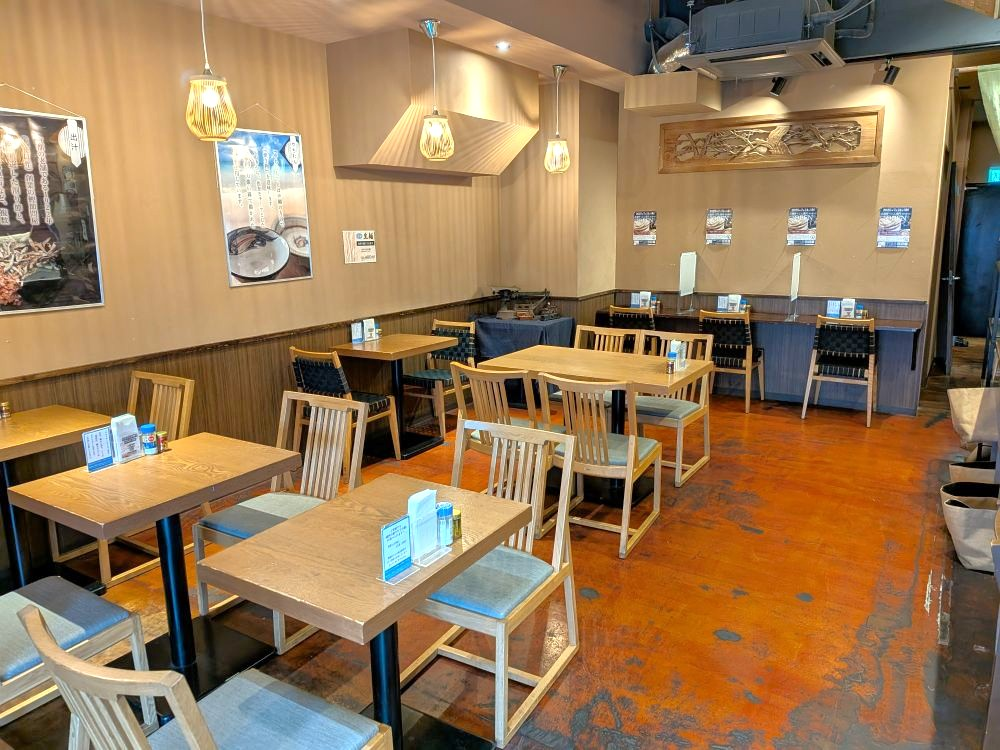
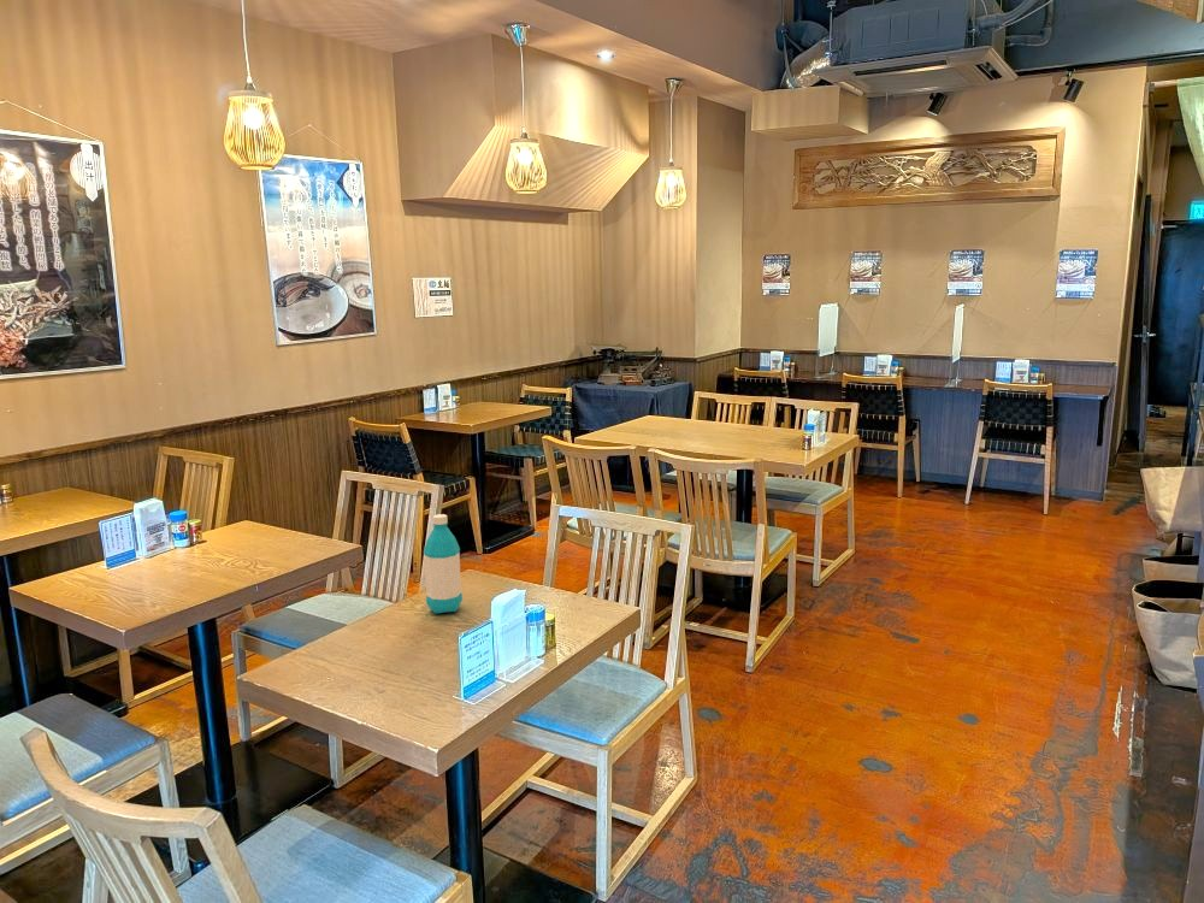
+ water bottle (442, 562)
